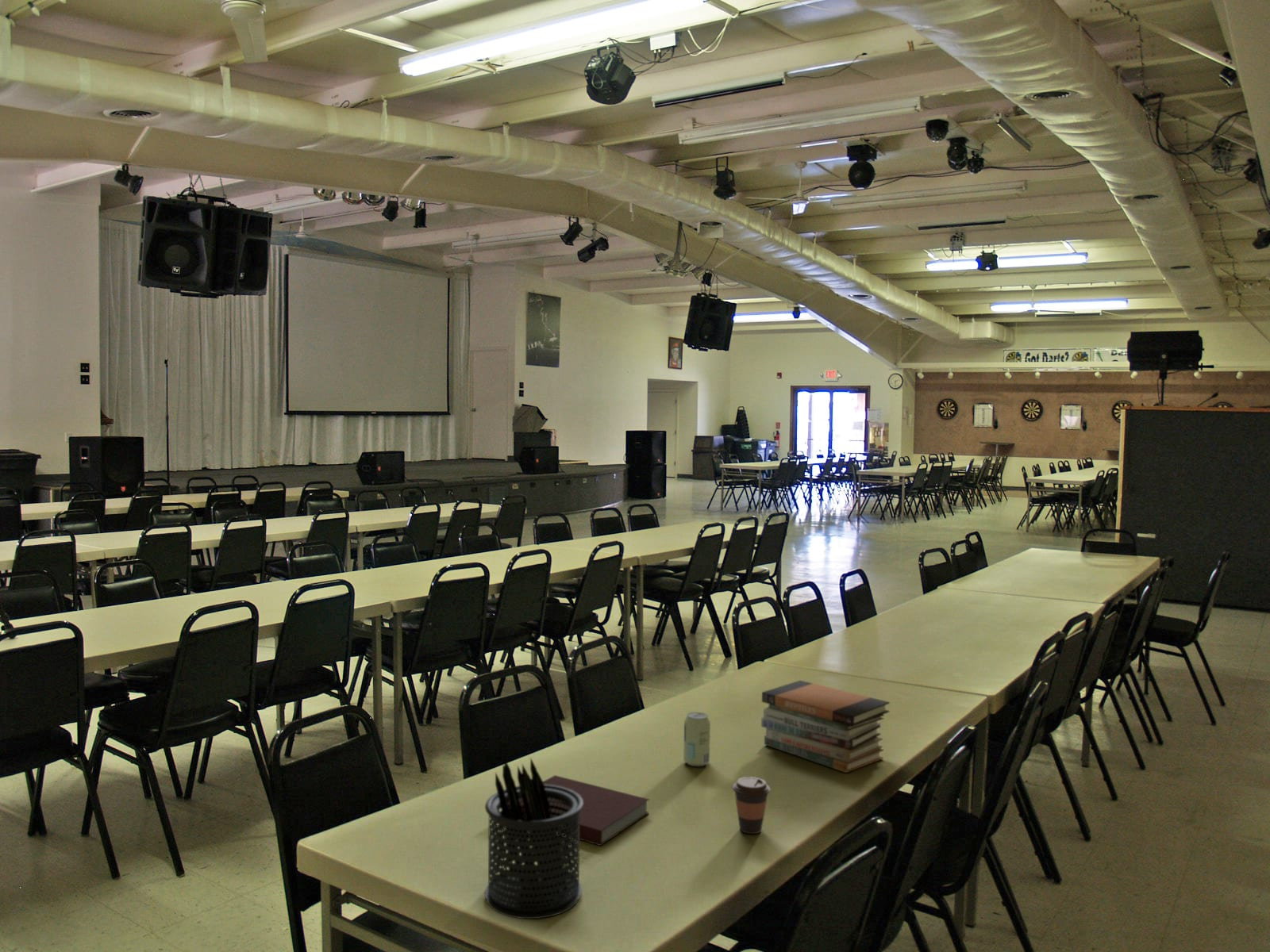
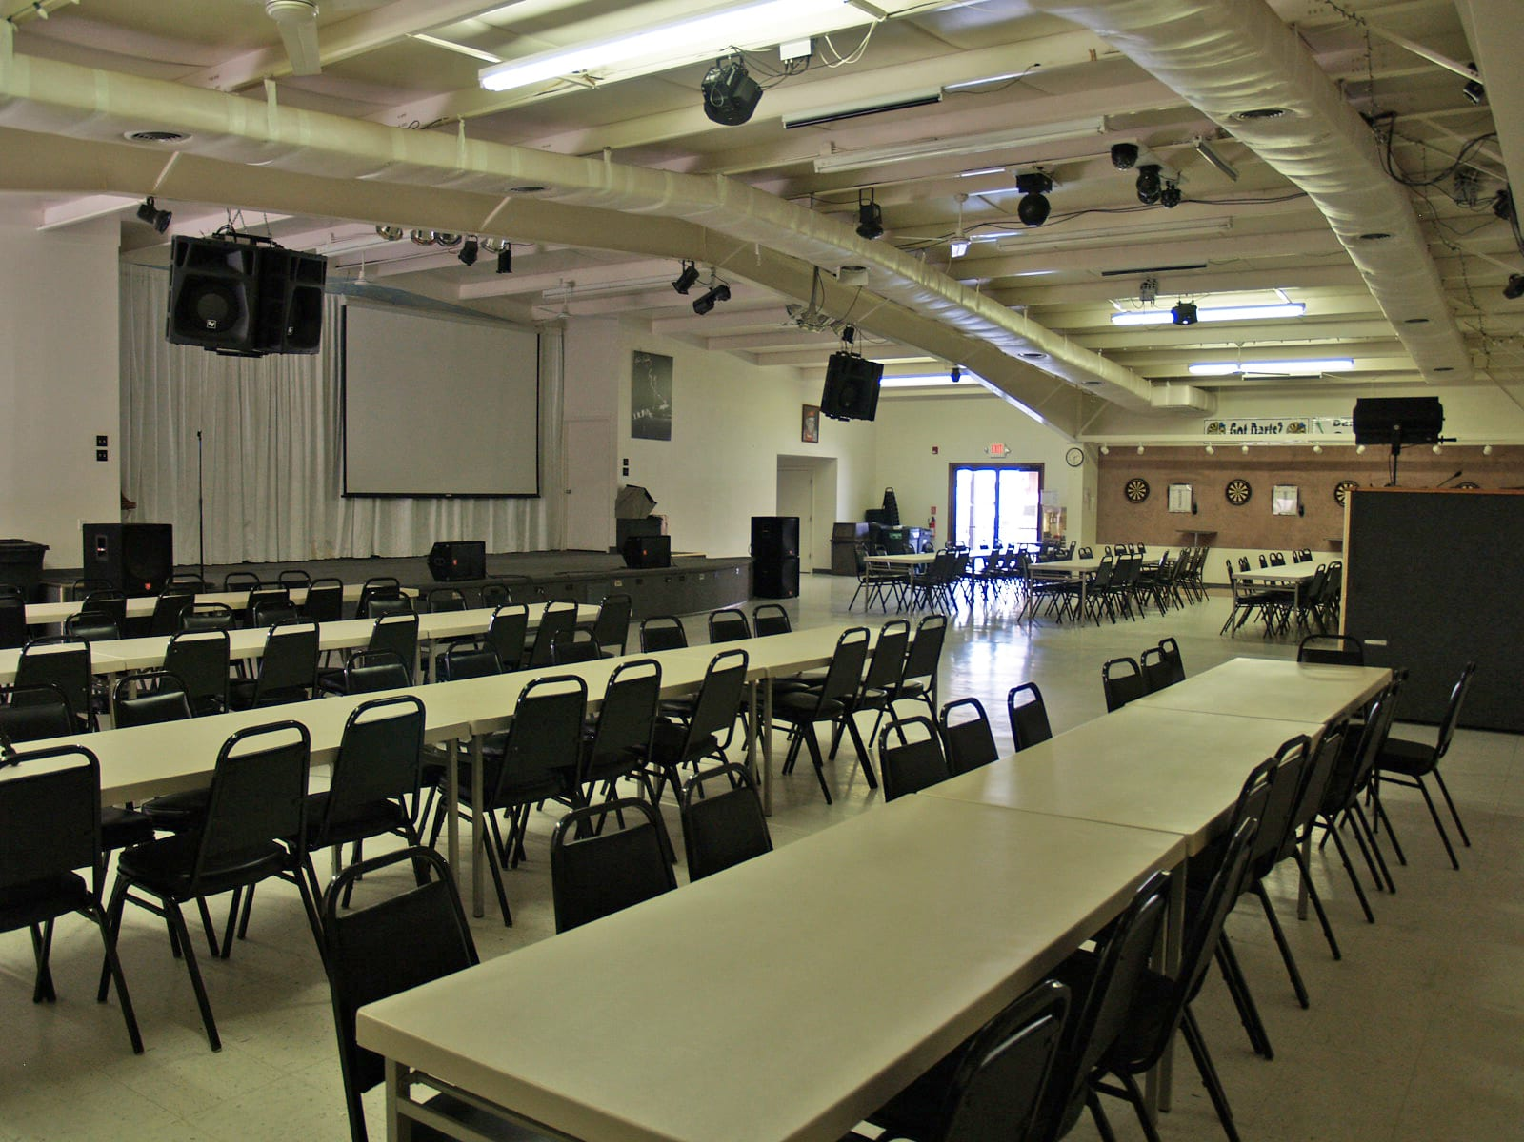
- coffee cup (751, 805)
- notebook (580, 812)
- beverage can (697, 739)
- book stack (822, 724)
- pen holder (534, 825)
